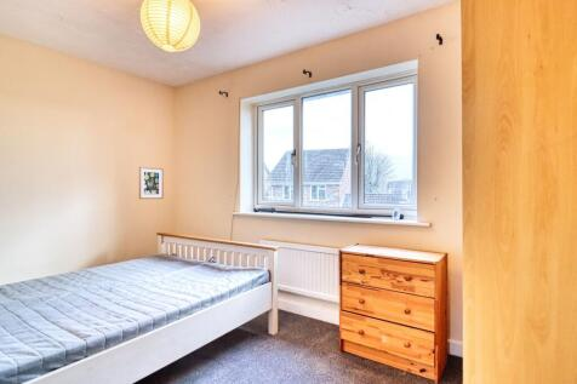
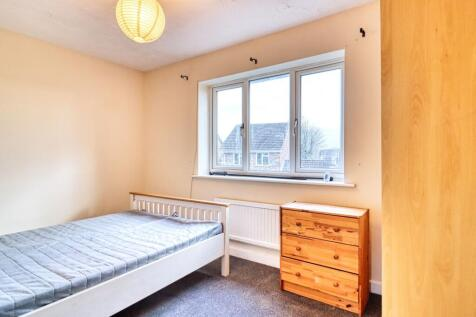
- wall art (152, 183)
